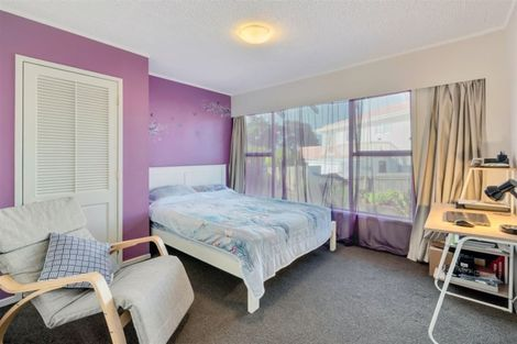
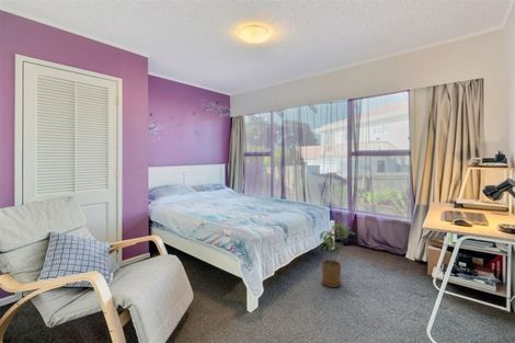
+ house plant (330, 252)
